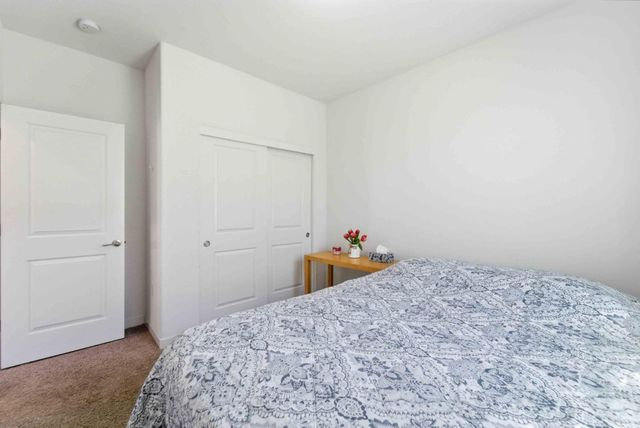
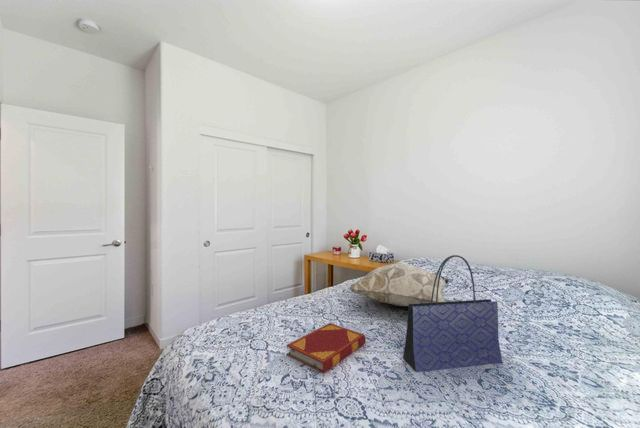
+ tote bag (449, 308)
+ decorative pillow (401, 284)
+ hardback book (327, 344)
